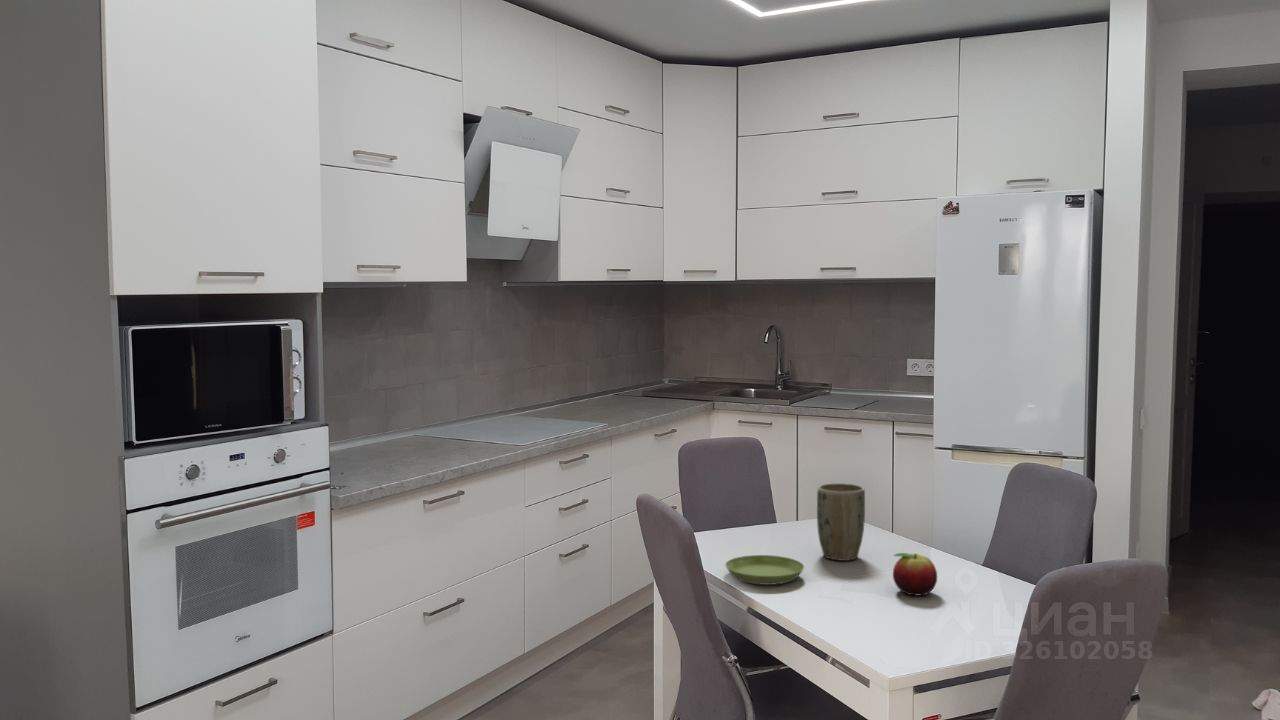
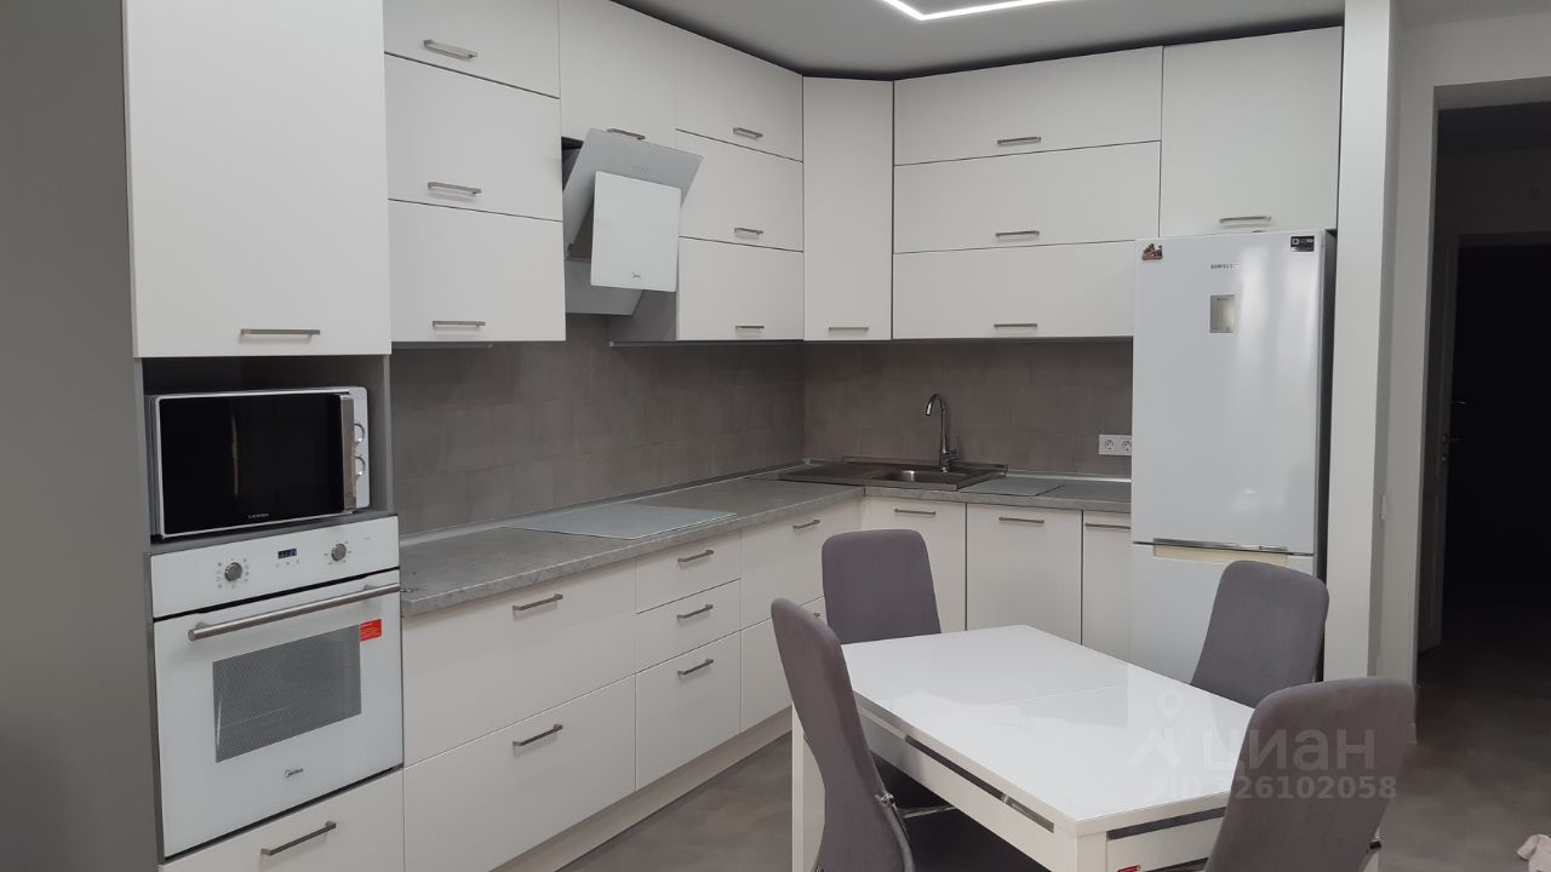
- fruit (914, 572)
- saucer (764, 570)
- plant pot (840, 521)
